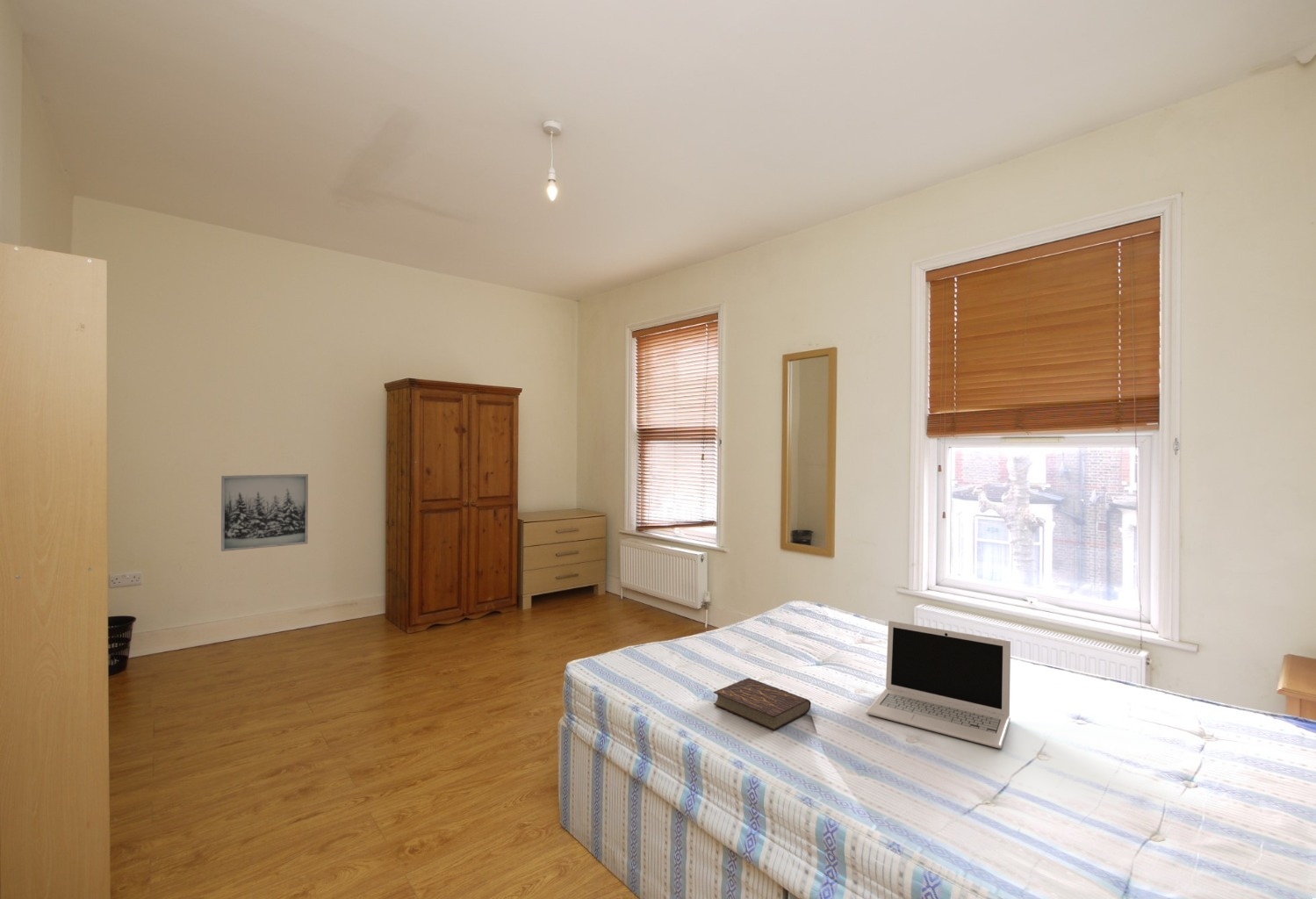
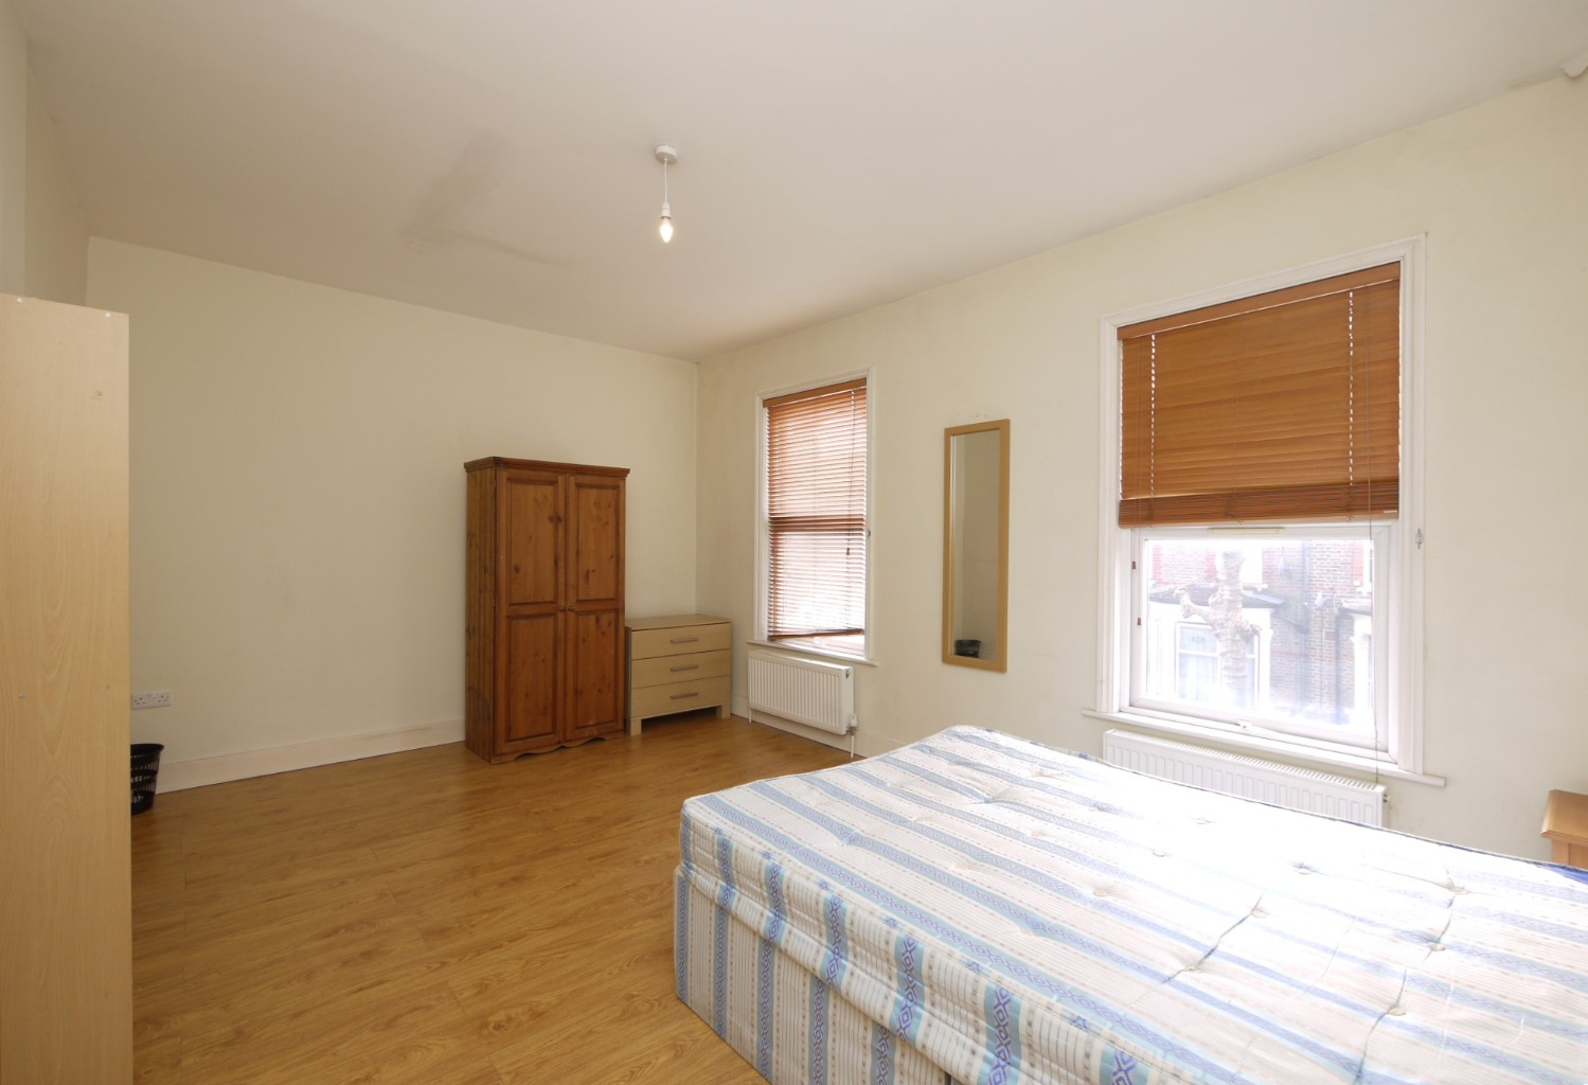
- laptop (938, 677)
- book (761, 701)
- wall art (266, 511)
